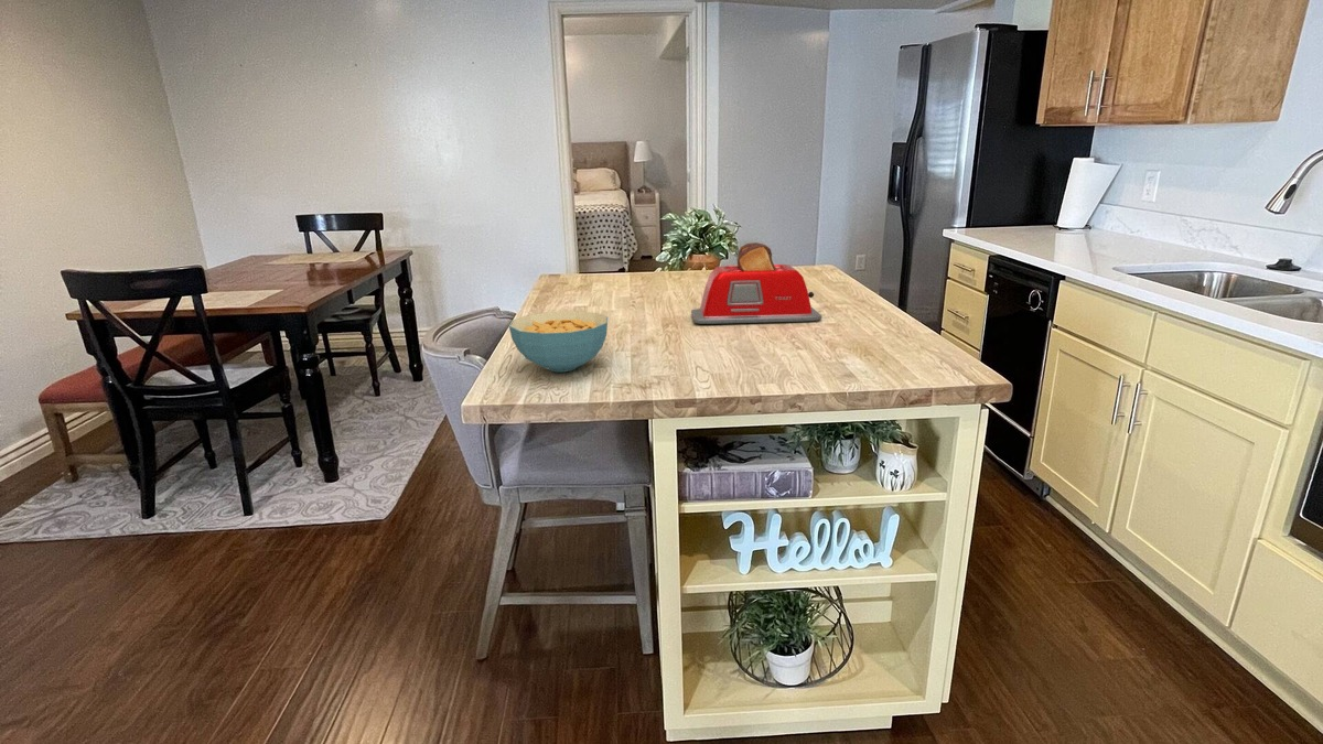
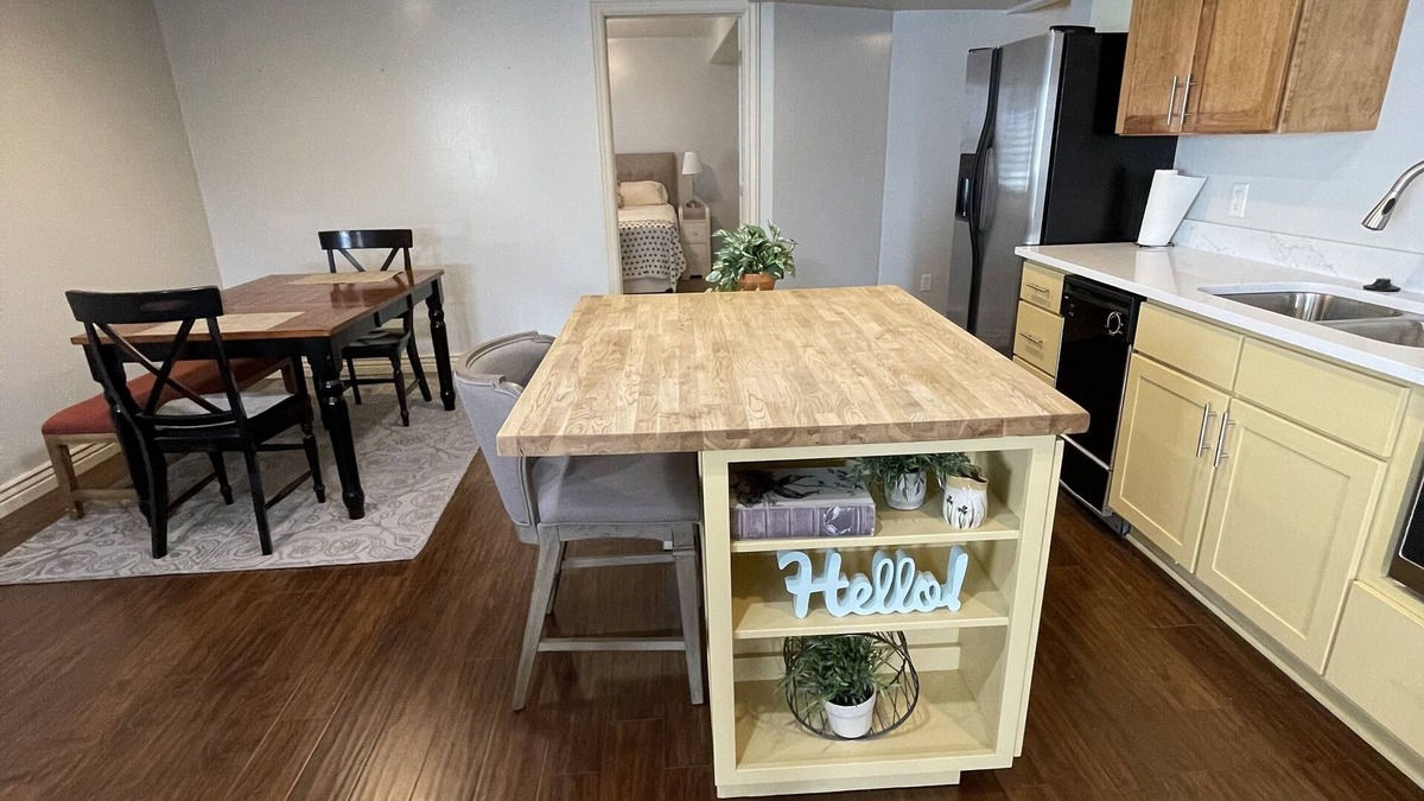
- cereal bowl (561, 344)
- toaster (755, 280)
